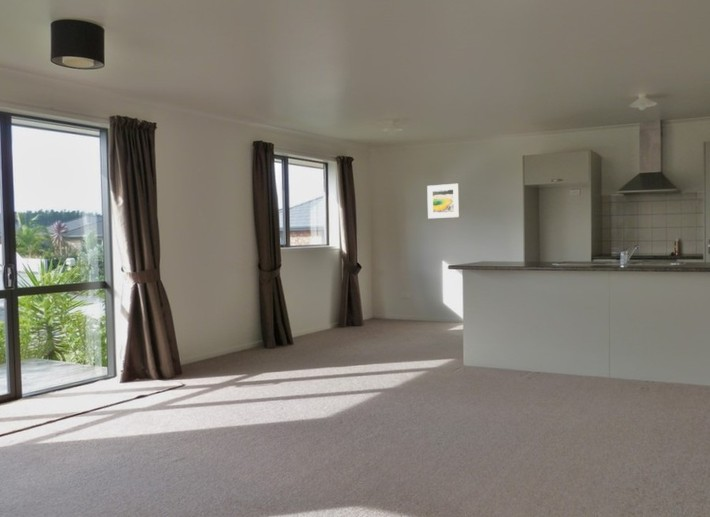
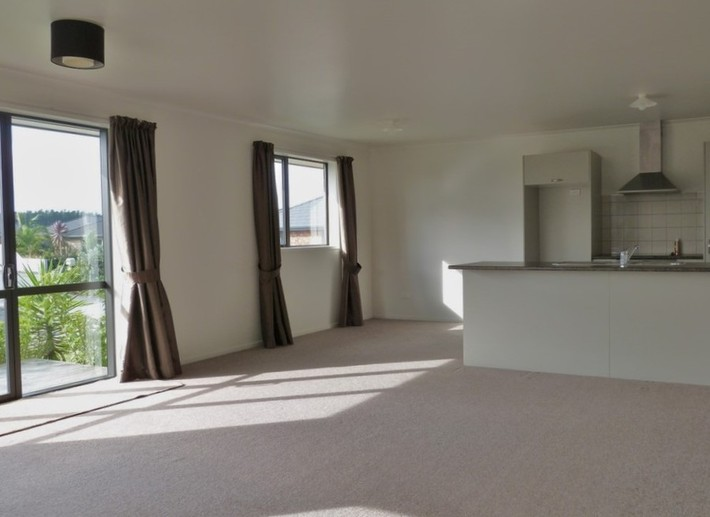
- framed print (443, 201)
